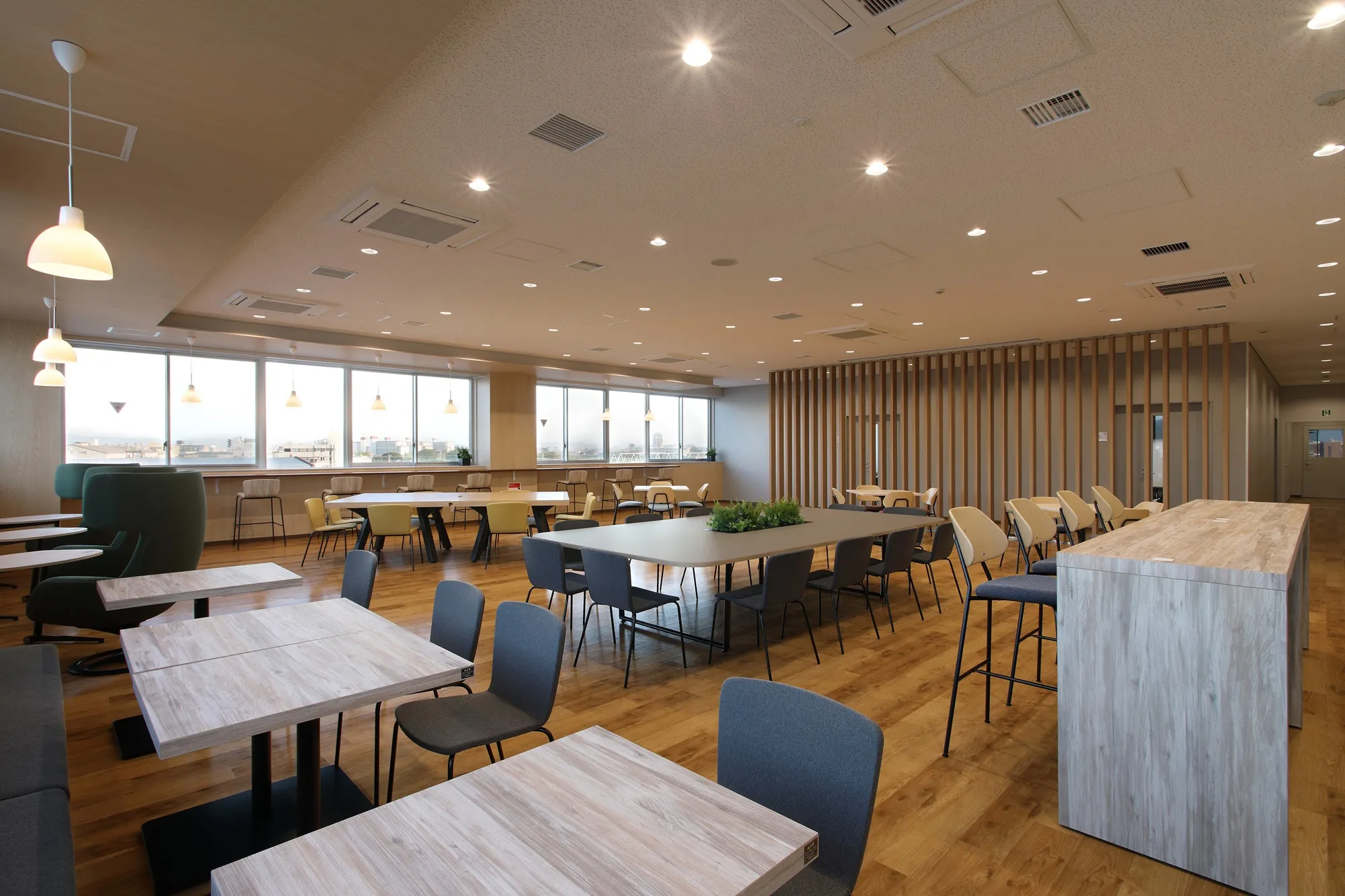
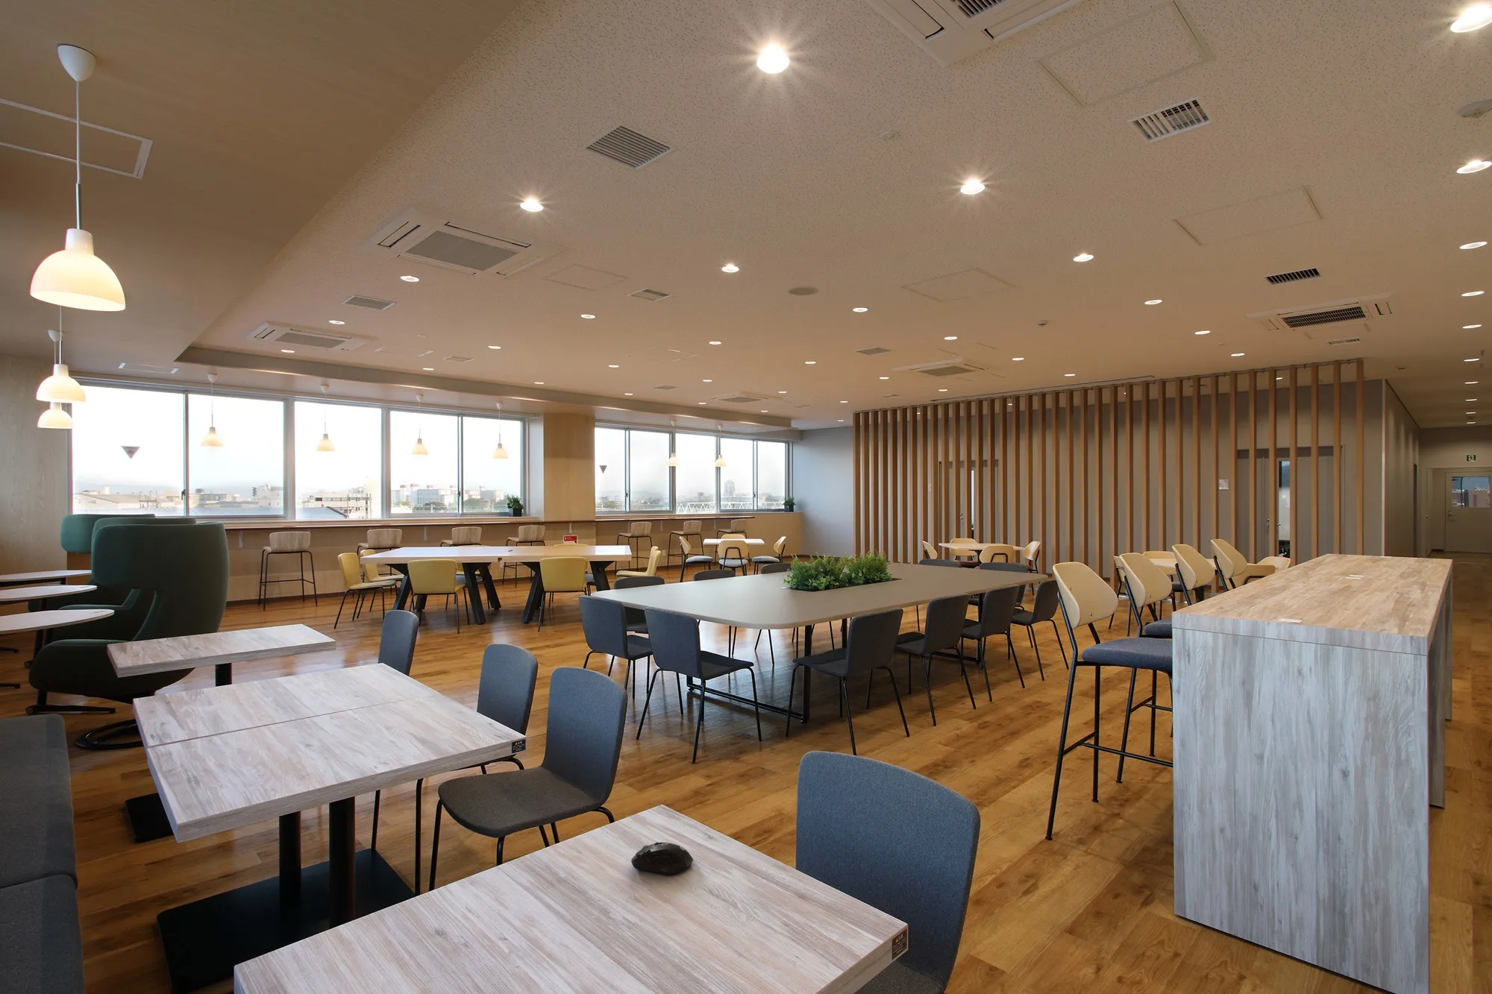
+ computer mouse (662, 854)
